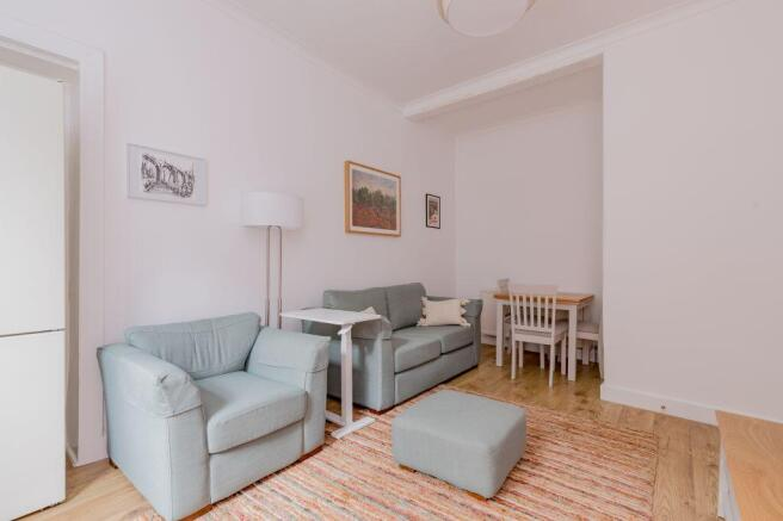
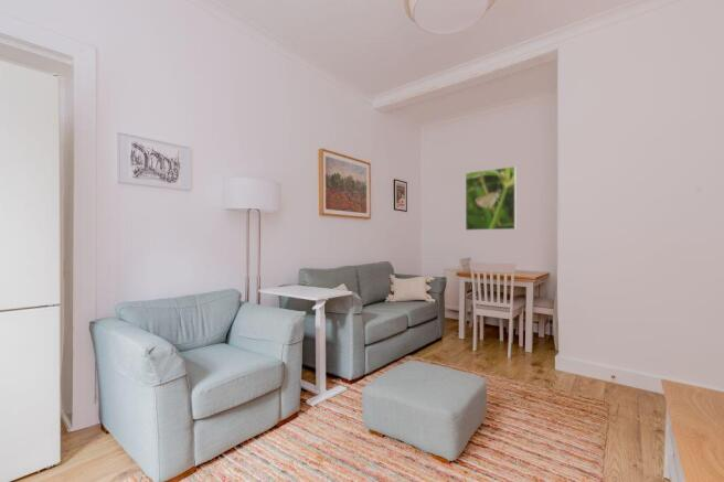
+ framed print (489, 200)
